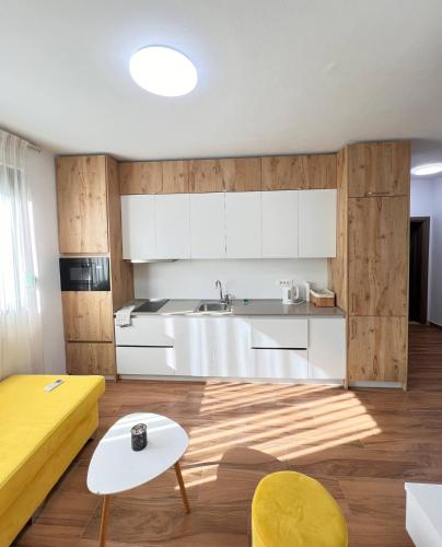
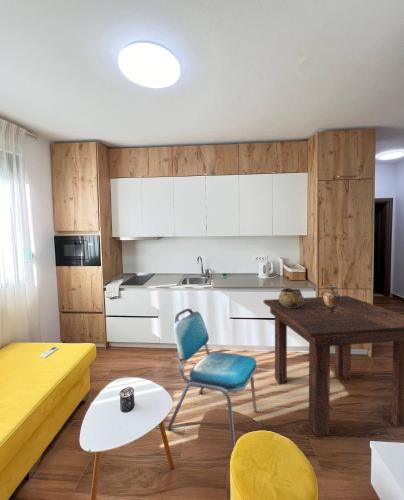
+ decorative bowl (290, 298)
+ dining chair (213, 368)
+ dining table (335, 355)
+ vase (331, 297)
